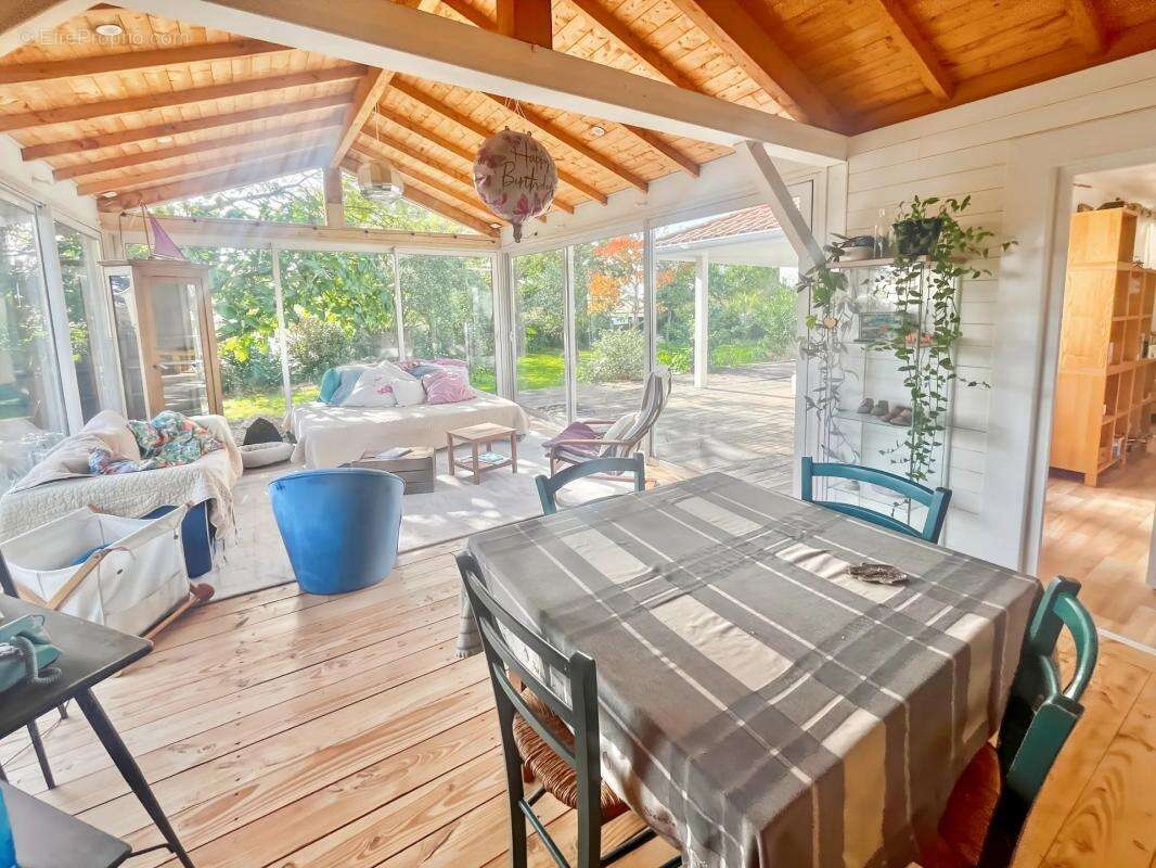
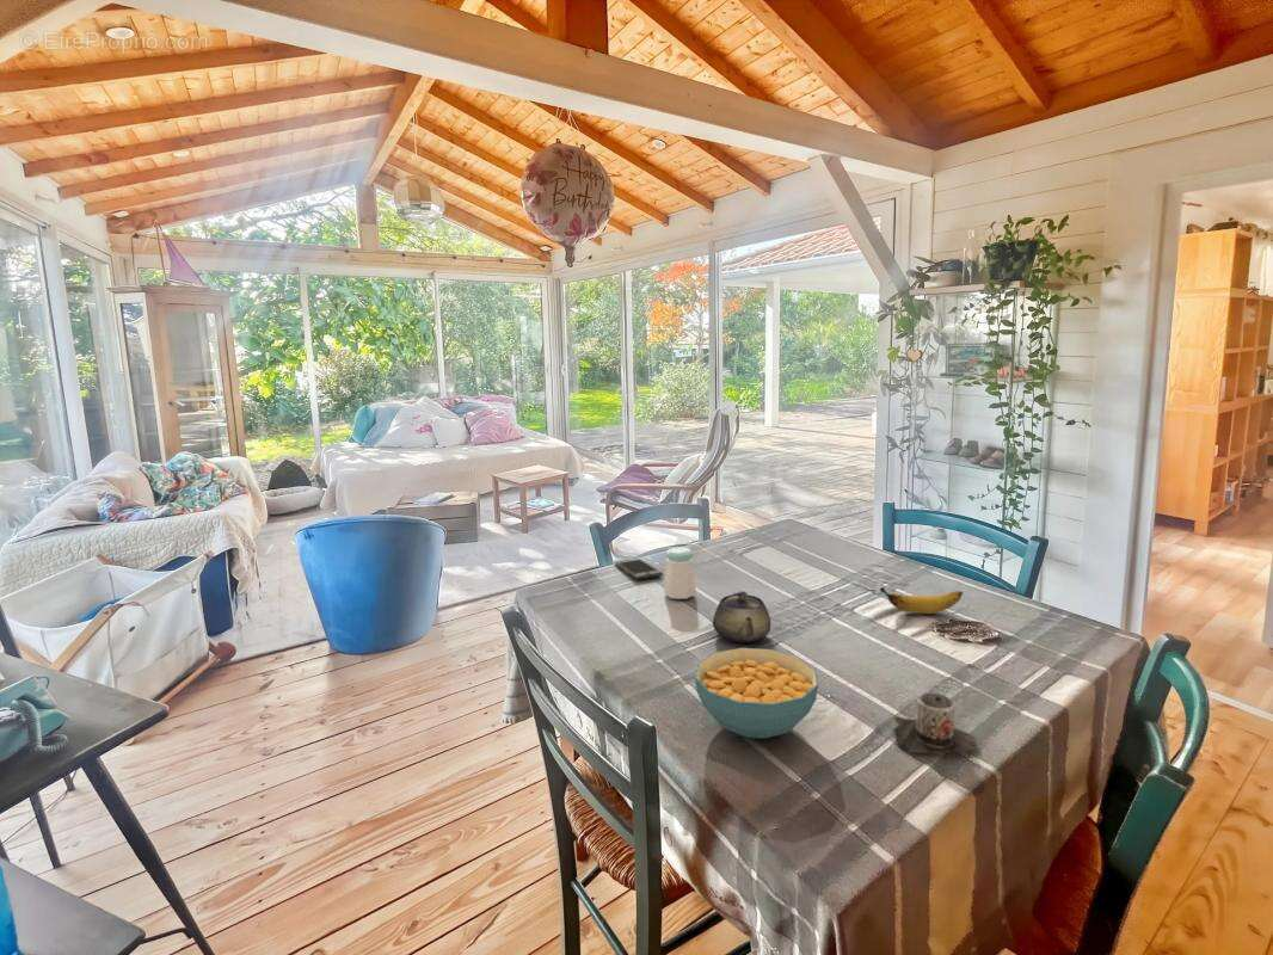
+ smartphone (638, 568)
+ teapot (742, 615)
+ cereal bowl (755, 701)
+ banana (921, 599)
+ salt shaker (679, 572)
+ mug (934, 717)
